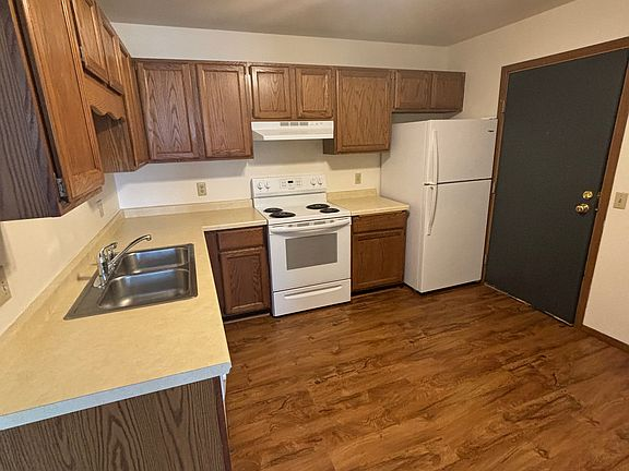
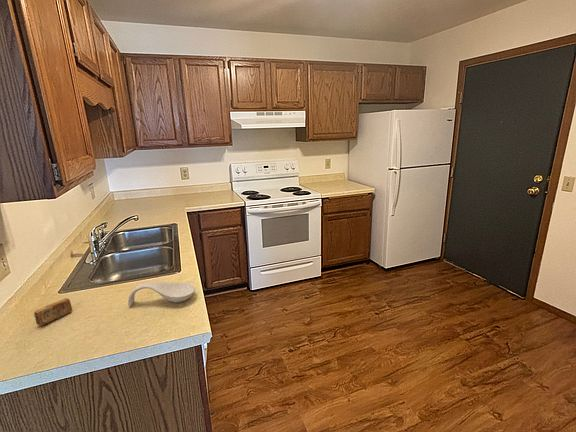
+ soap bar (53, 311)
+ spoon rest (162, 291)
